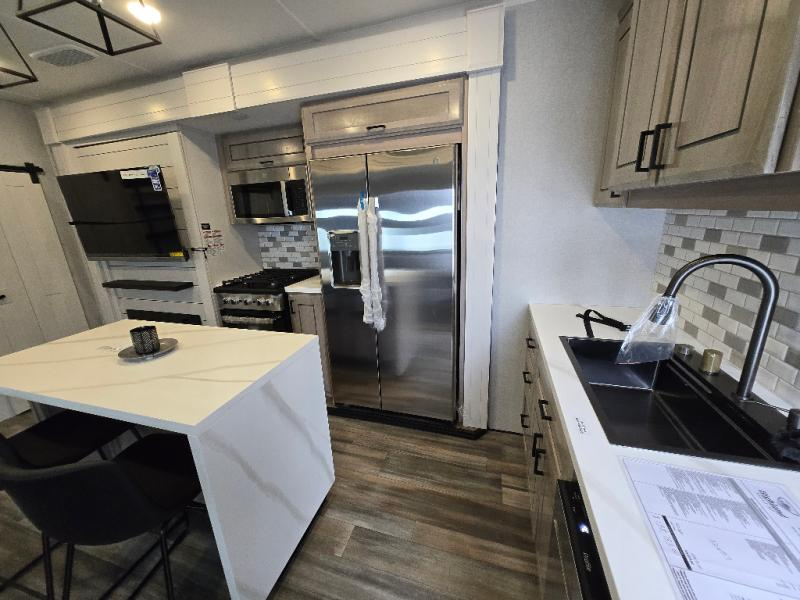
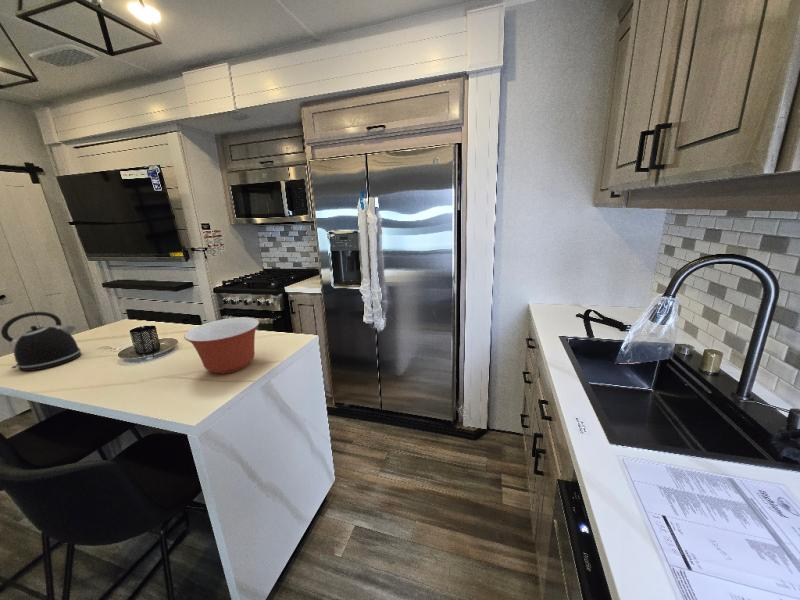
+ kettle (42, 337)
+ mixing bowl (227, 347)
